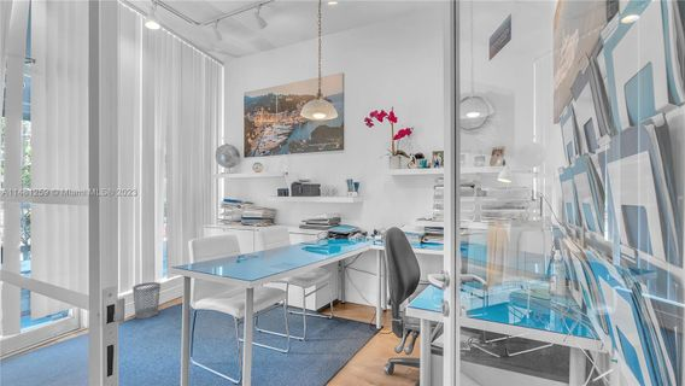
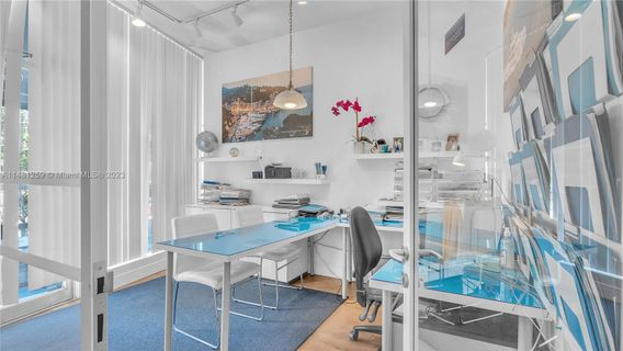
- wastebasket (146, 300)
